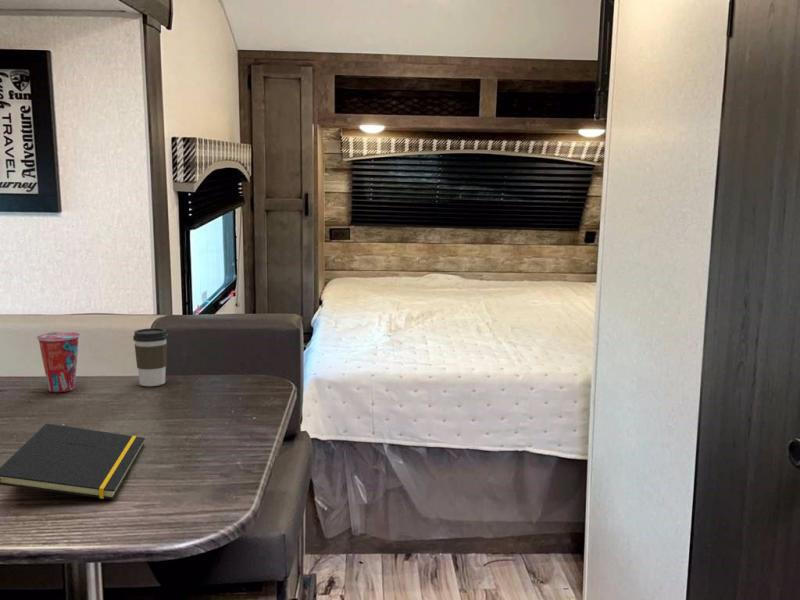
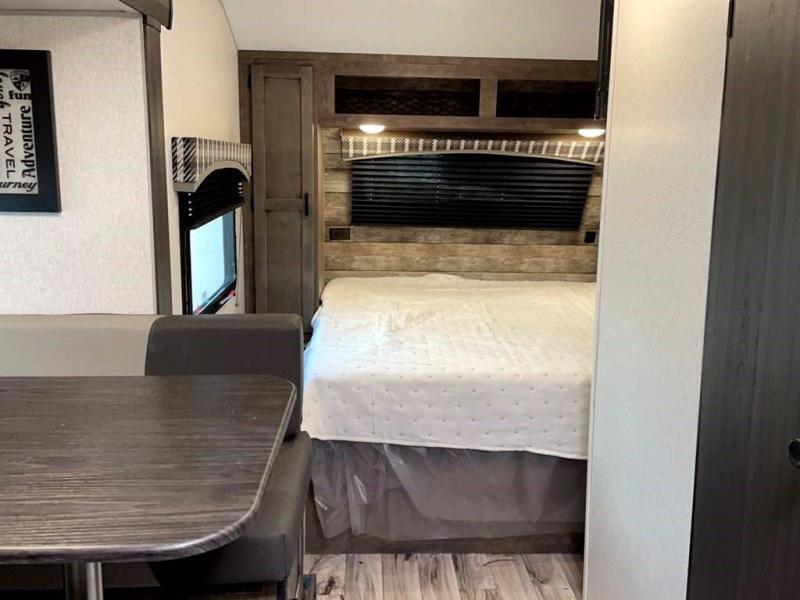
- cup (58, 362)
- coffee cup (151, 357)
- notepad (76, 458)
